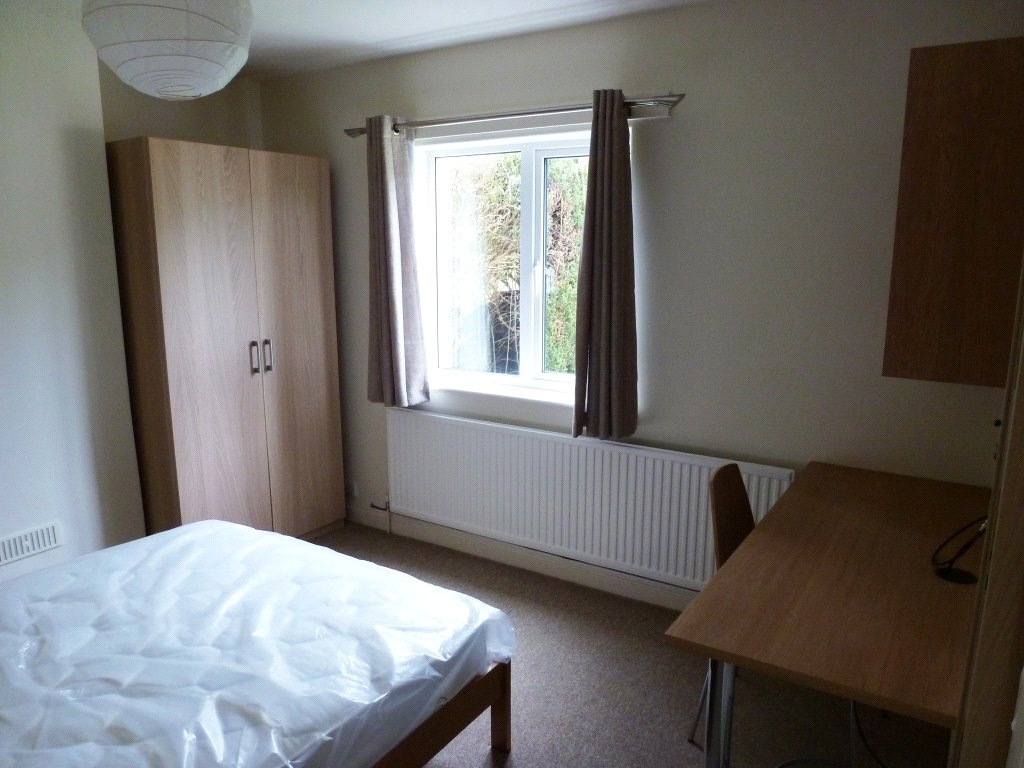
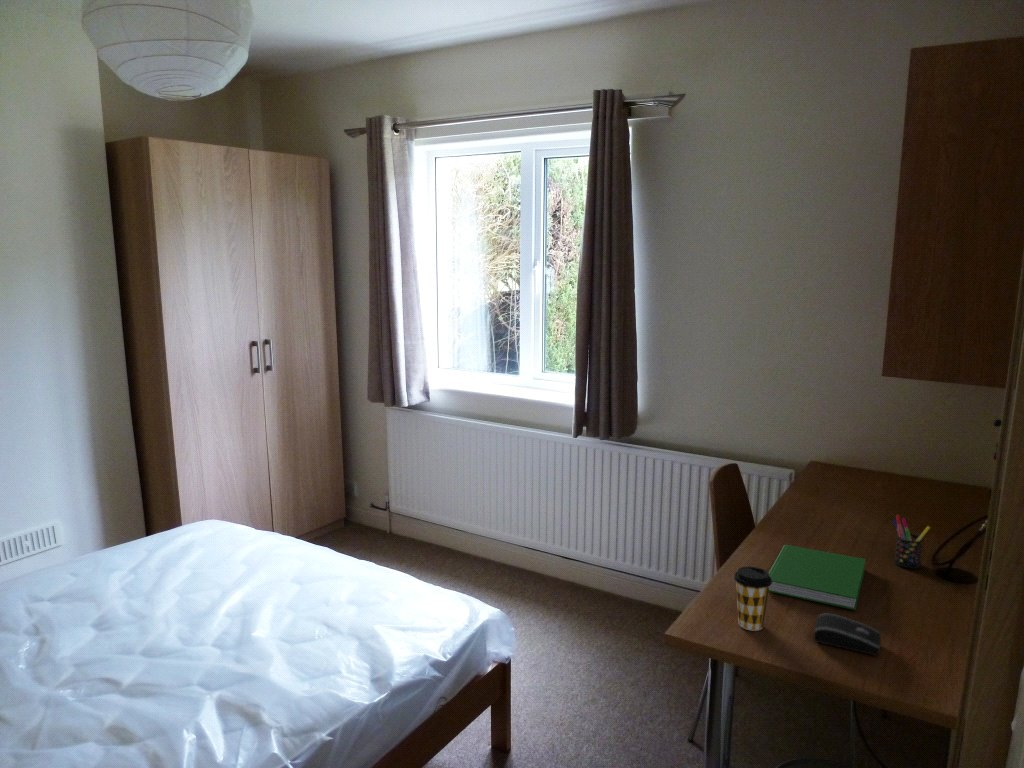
+ pen holder (907, 541)
+ hardcover book (815, 574)
+ computer mouse (847, 633)
+ coffee cup (751, 598)
